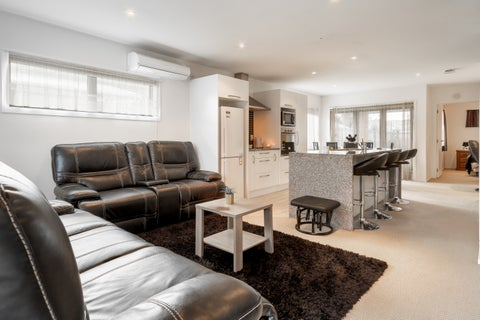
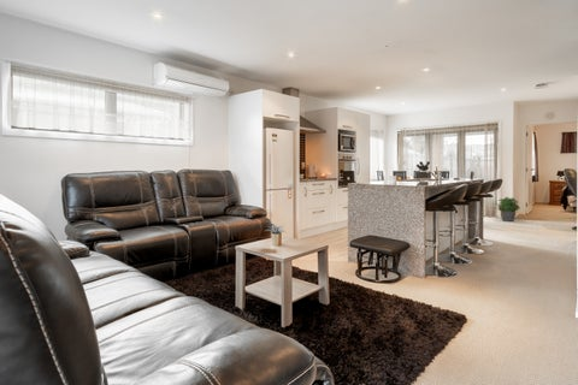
+ potted plant (508, 208)
